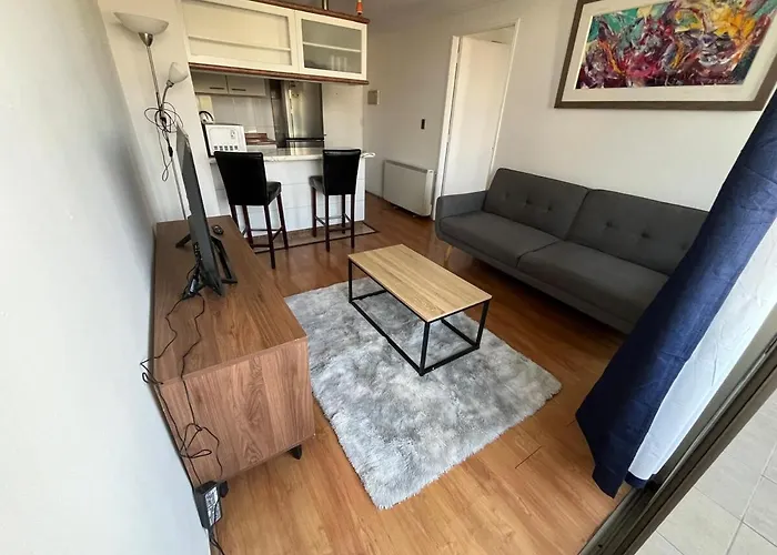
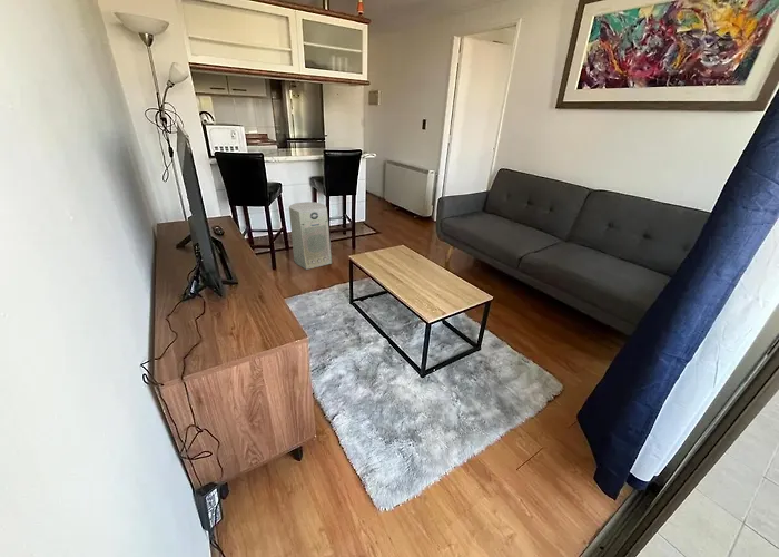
+ fan (308, 234)
